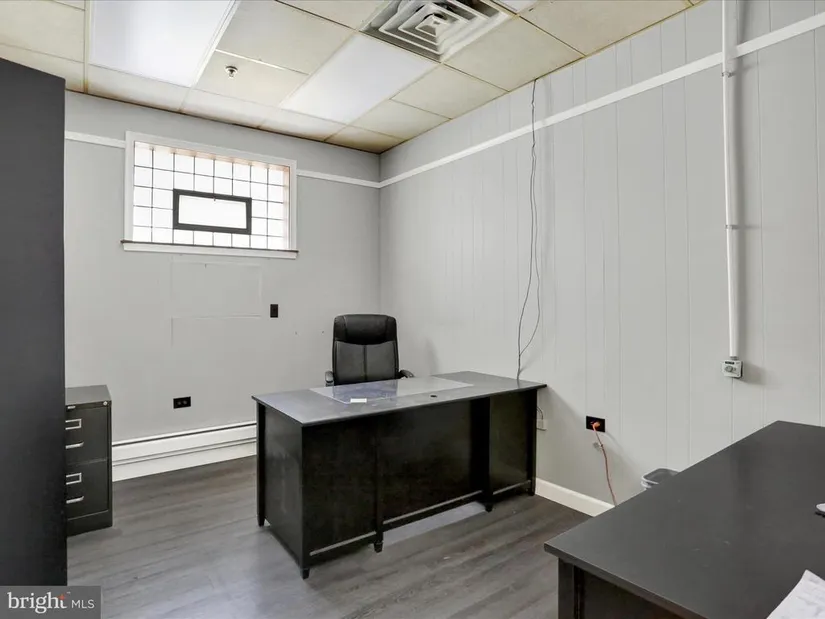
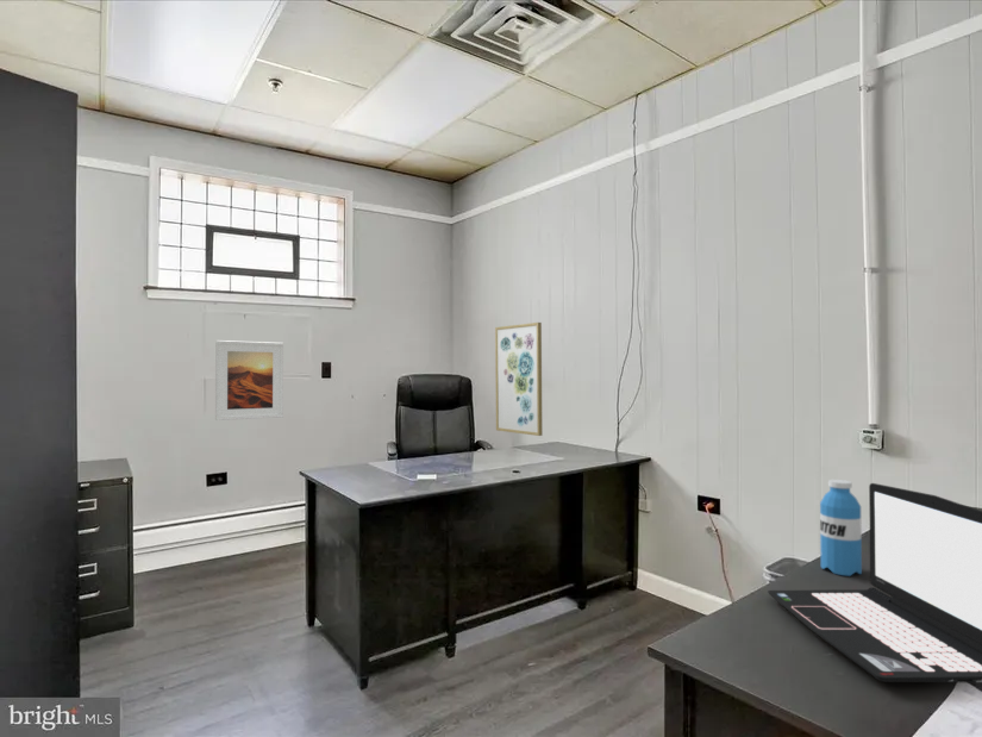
+ wall art (517, 379)
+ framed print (250, 380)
+ laptop (874, 566)
+ water bottle (840, 525)
